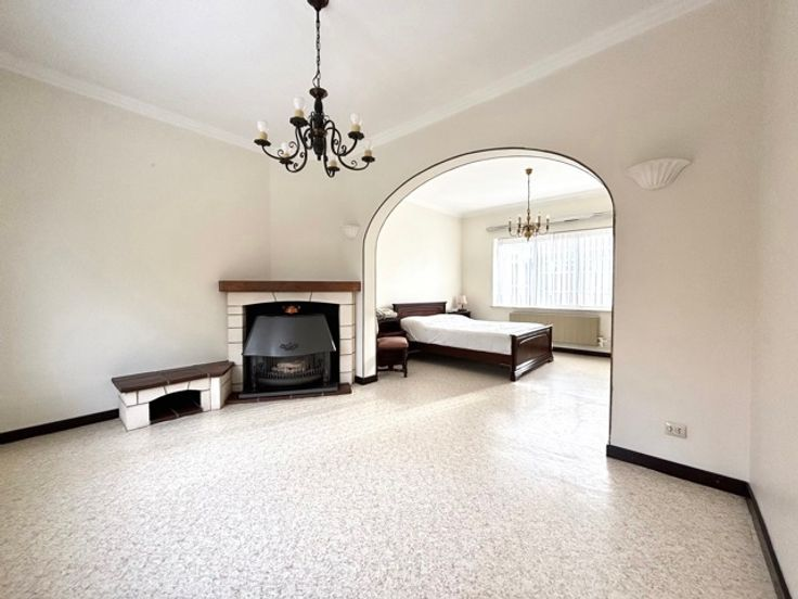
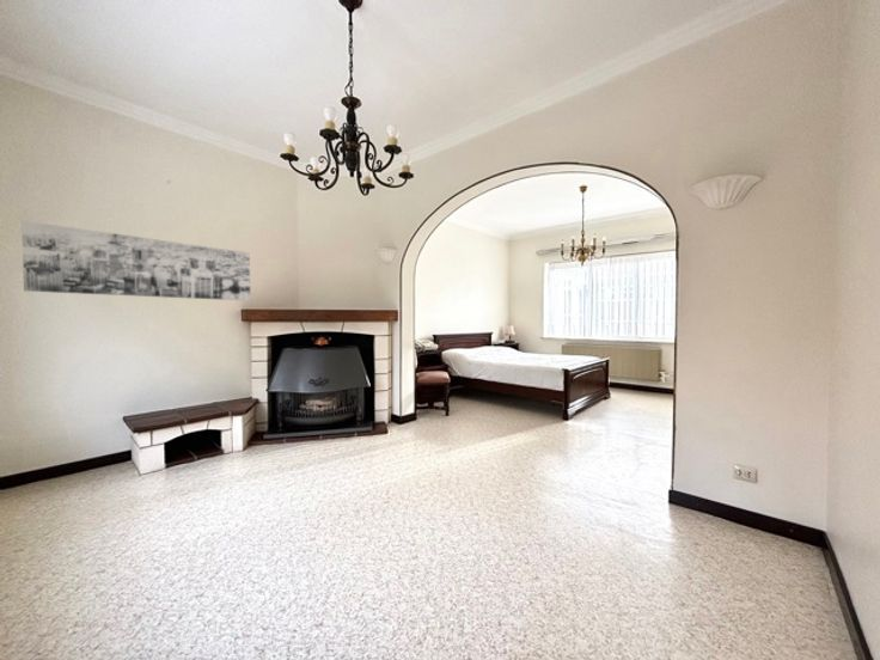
+ wall art (157, 268)
